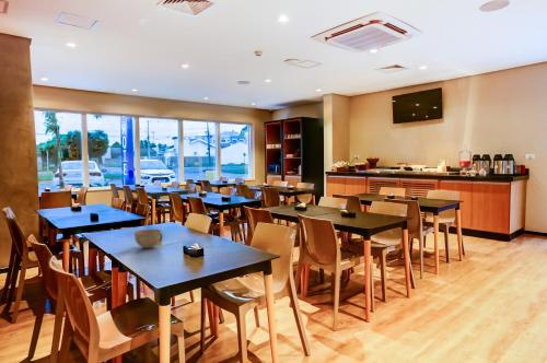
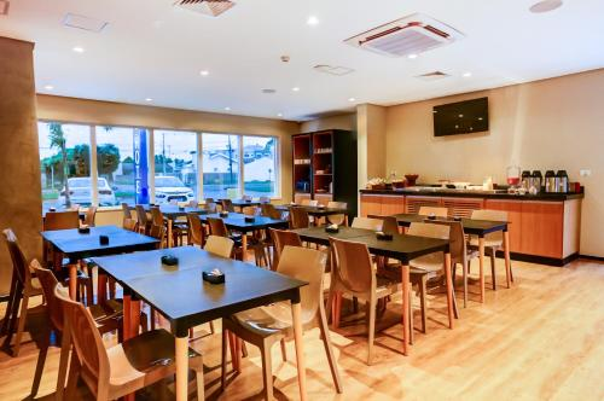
- bowl (148, 239)
